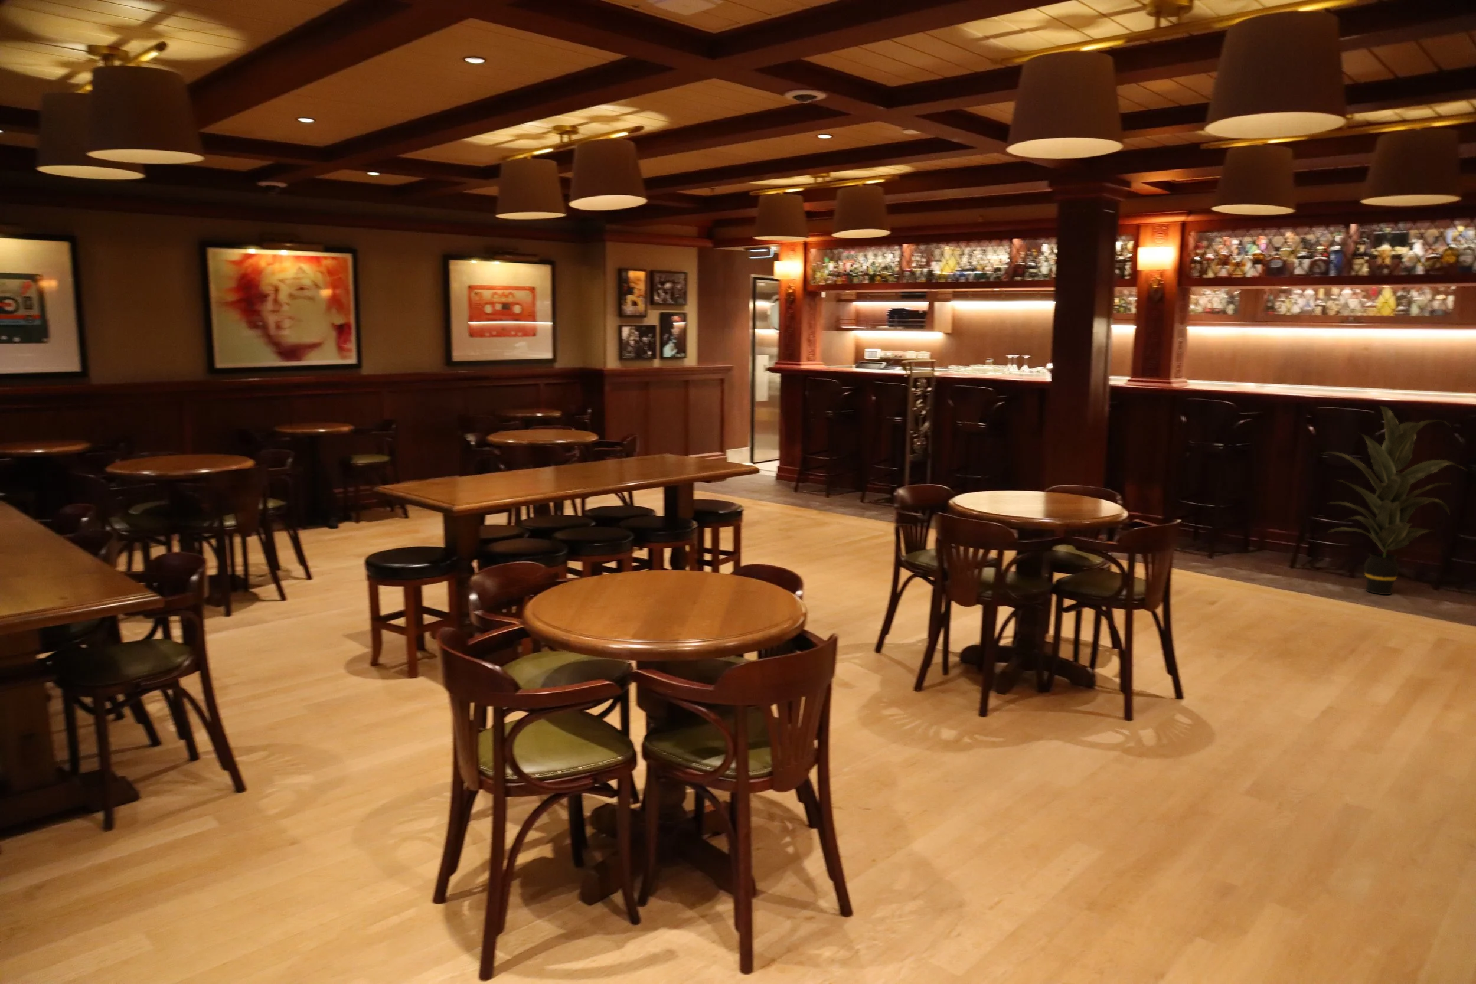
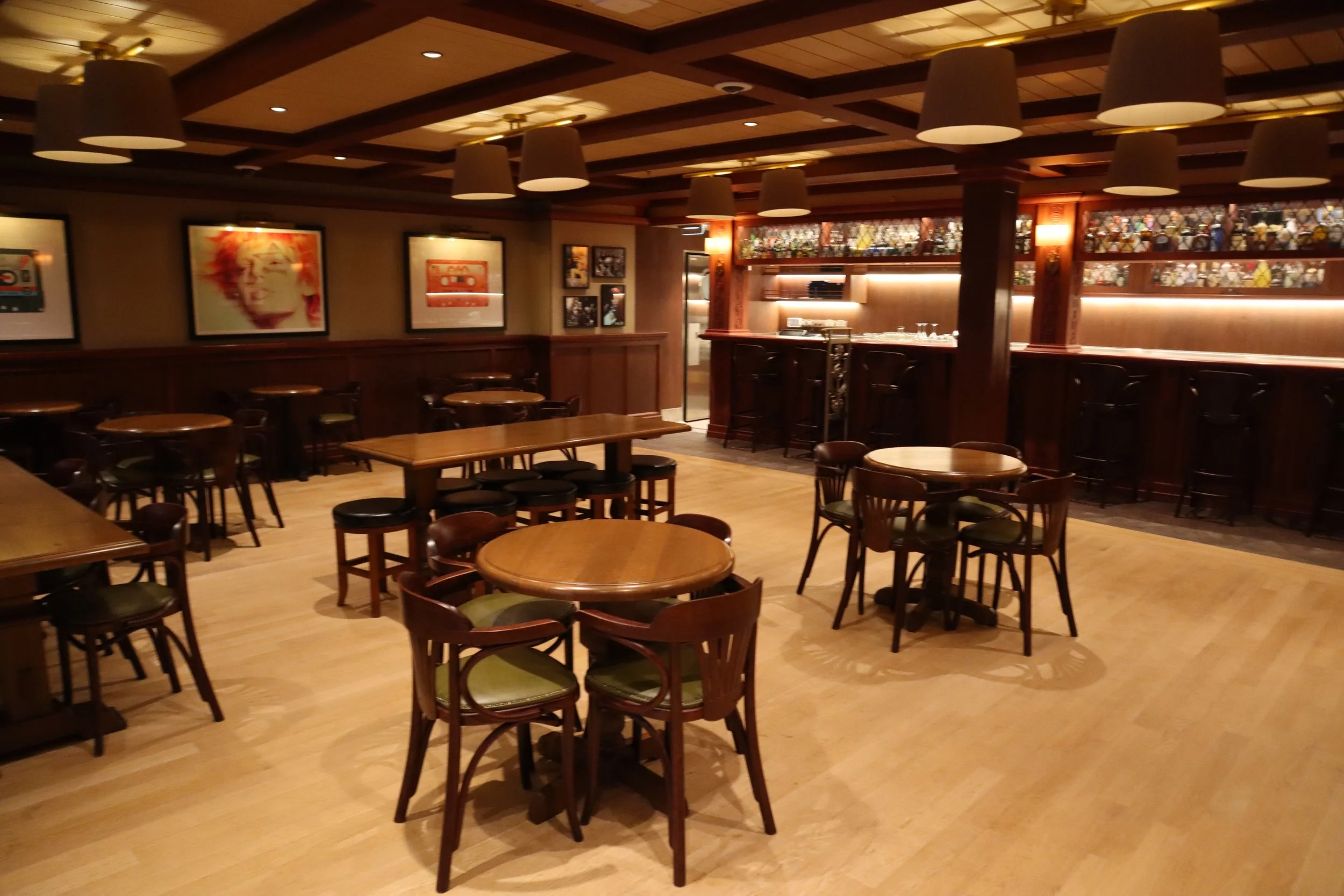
- indoor plant (1388, 500)
